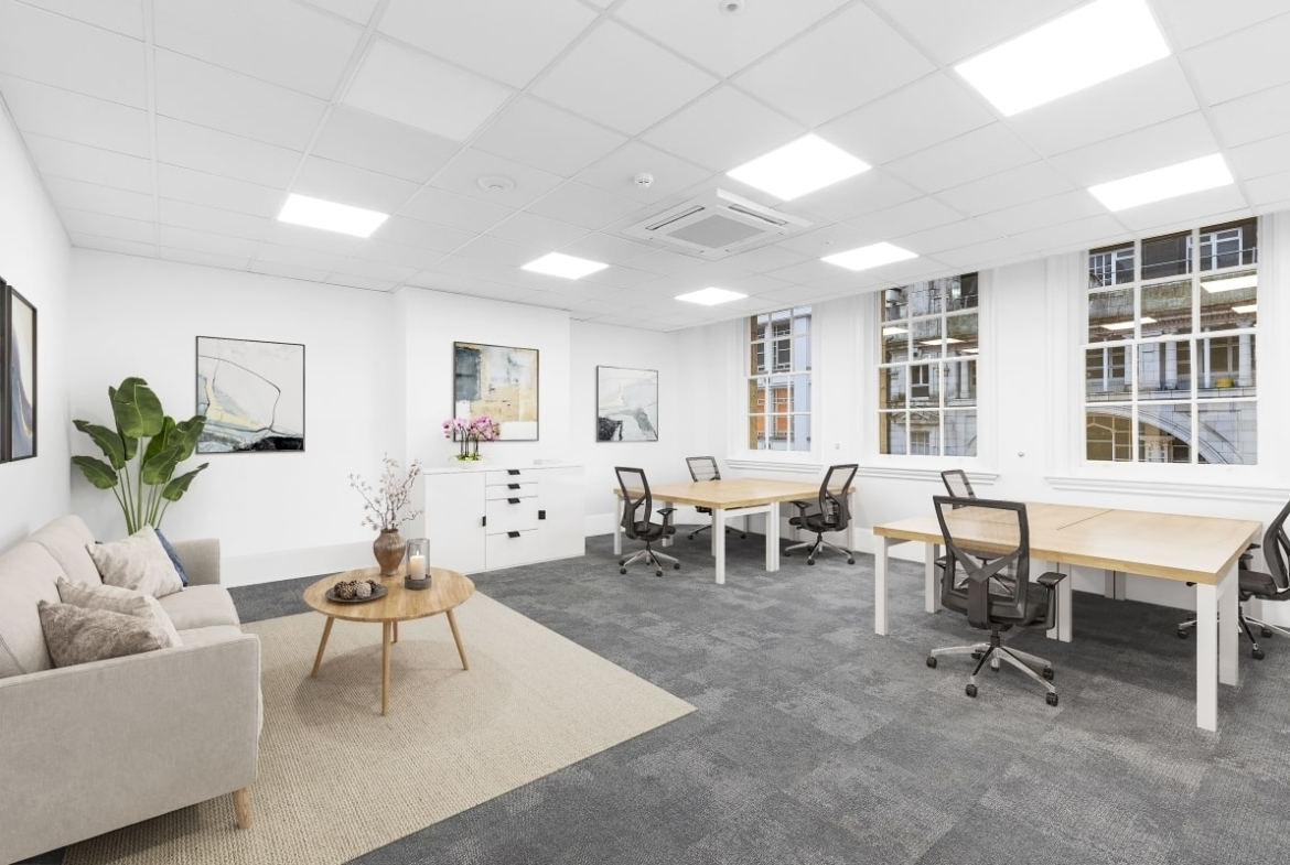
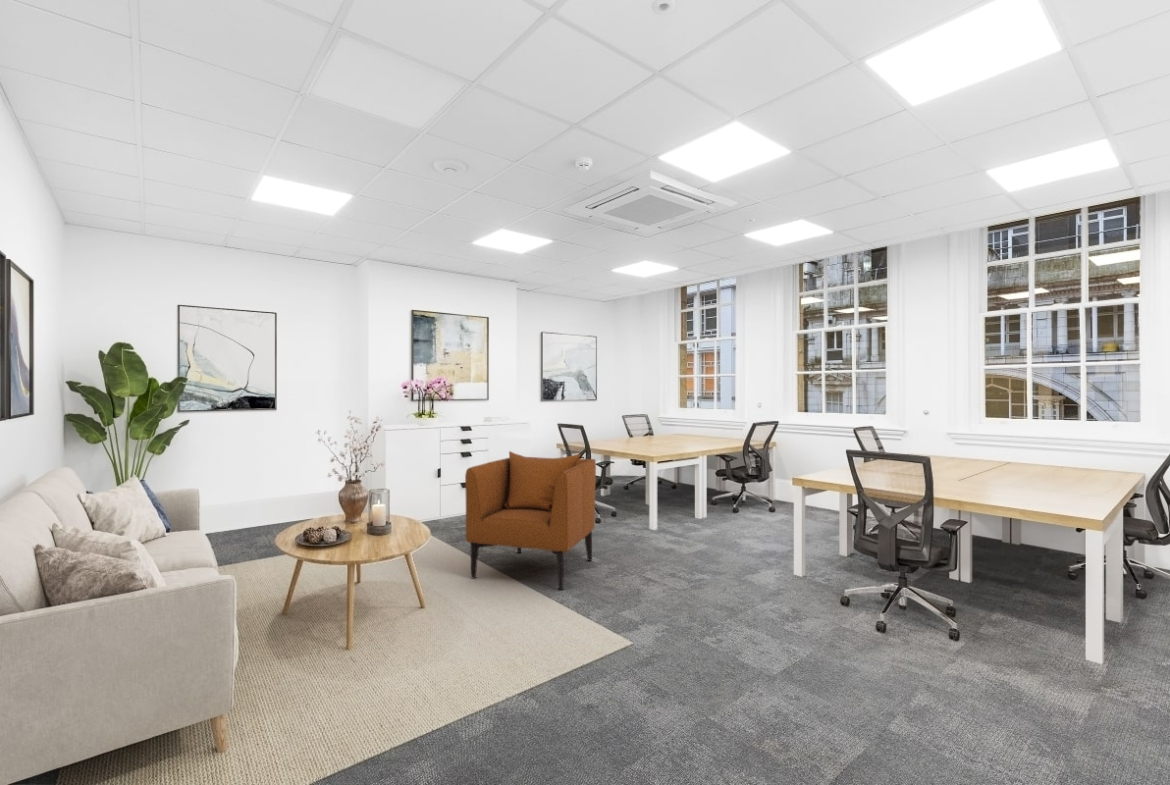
+ armchair (537, 511)
